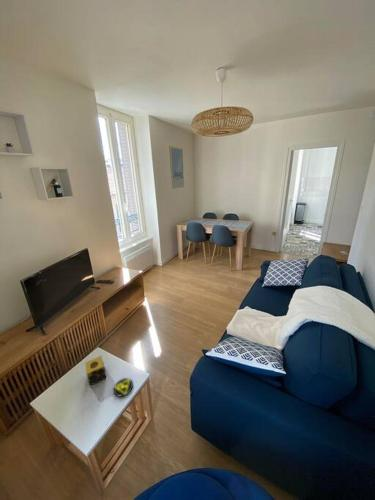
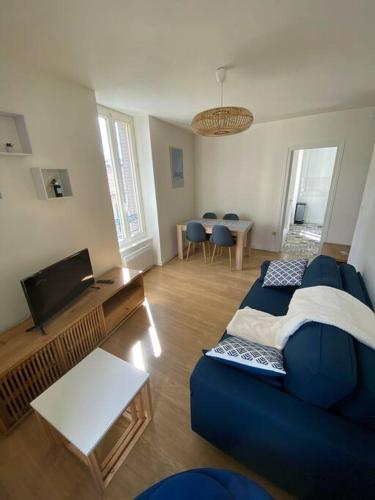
- candle (96, 370)
- coaster (123, 386)
